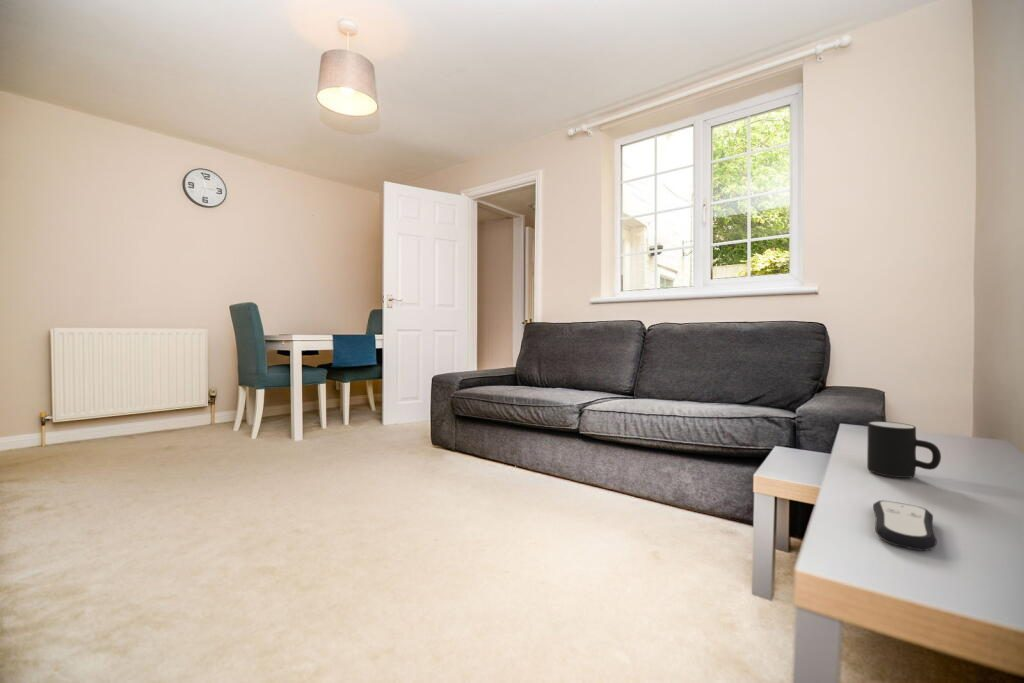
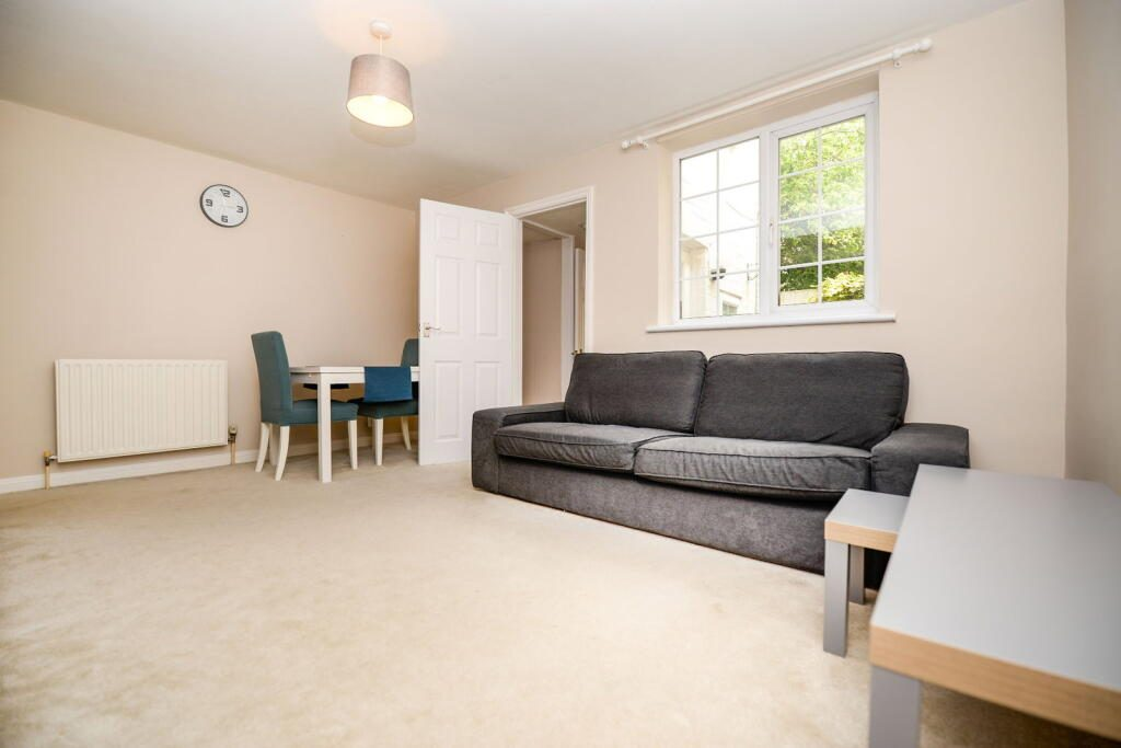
- mug (902, 450)
- remote control (903, 523)
